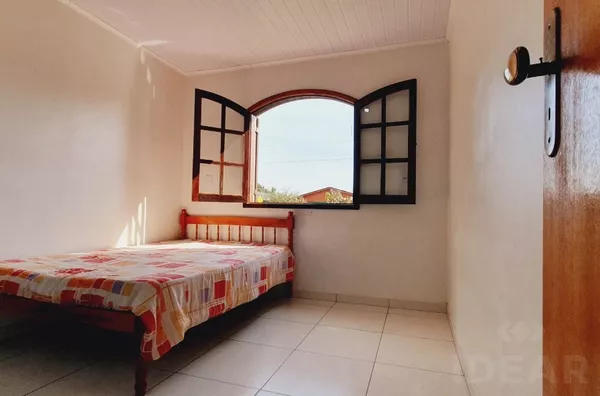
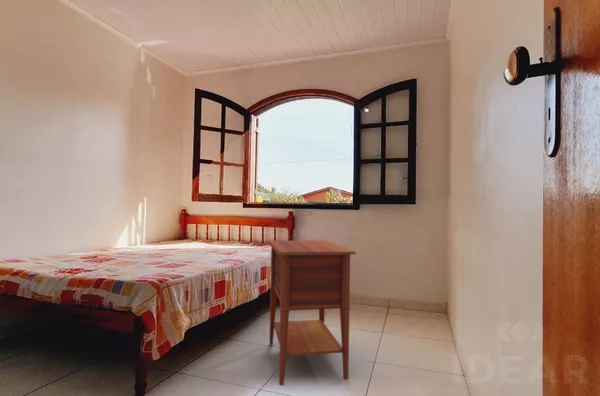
+ nightstand (305, 302)
